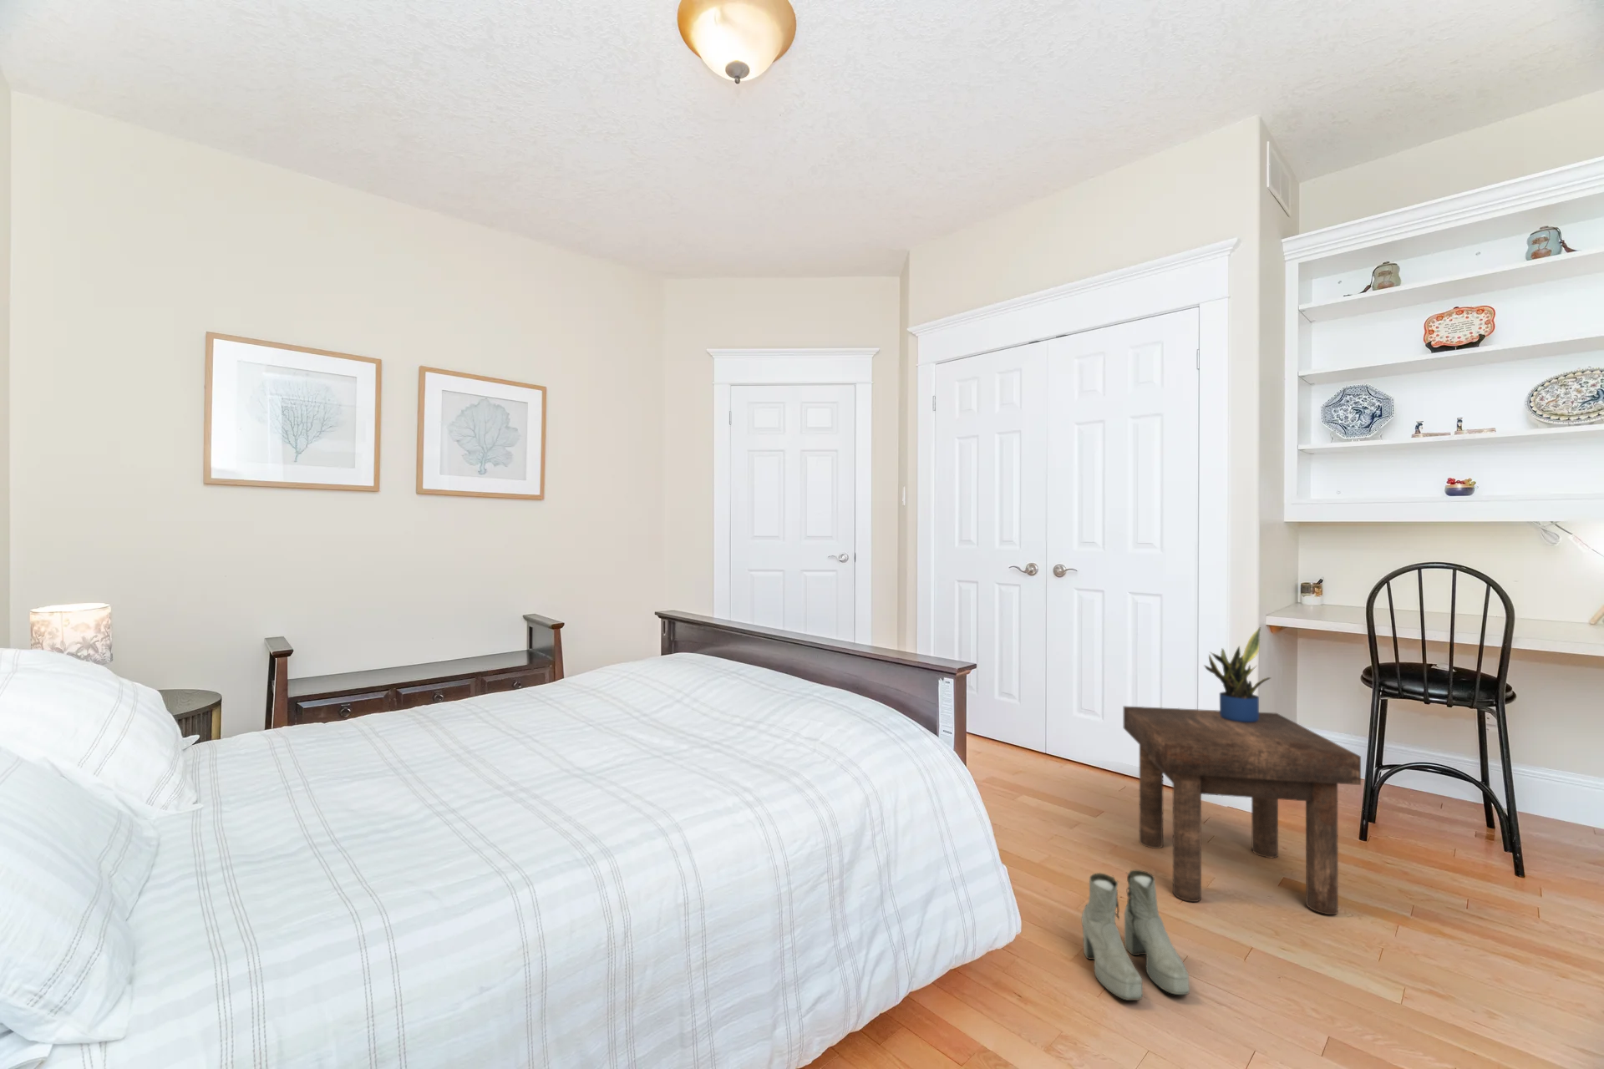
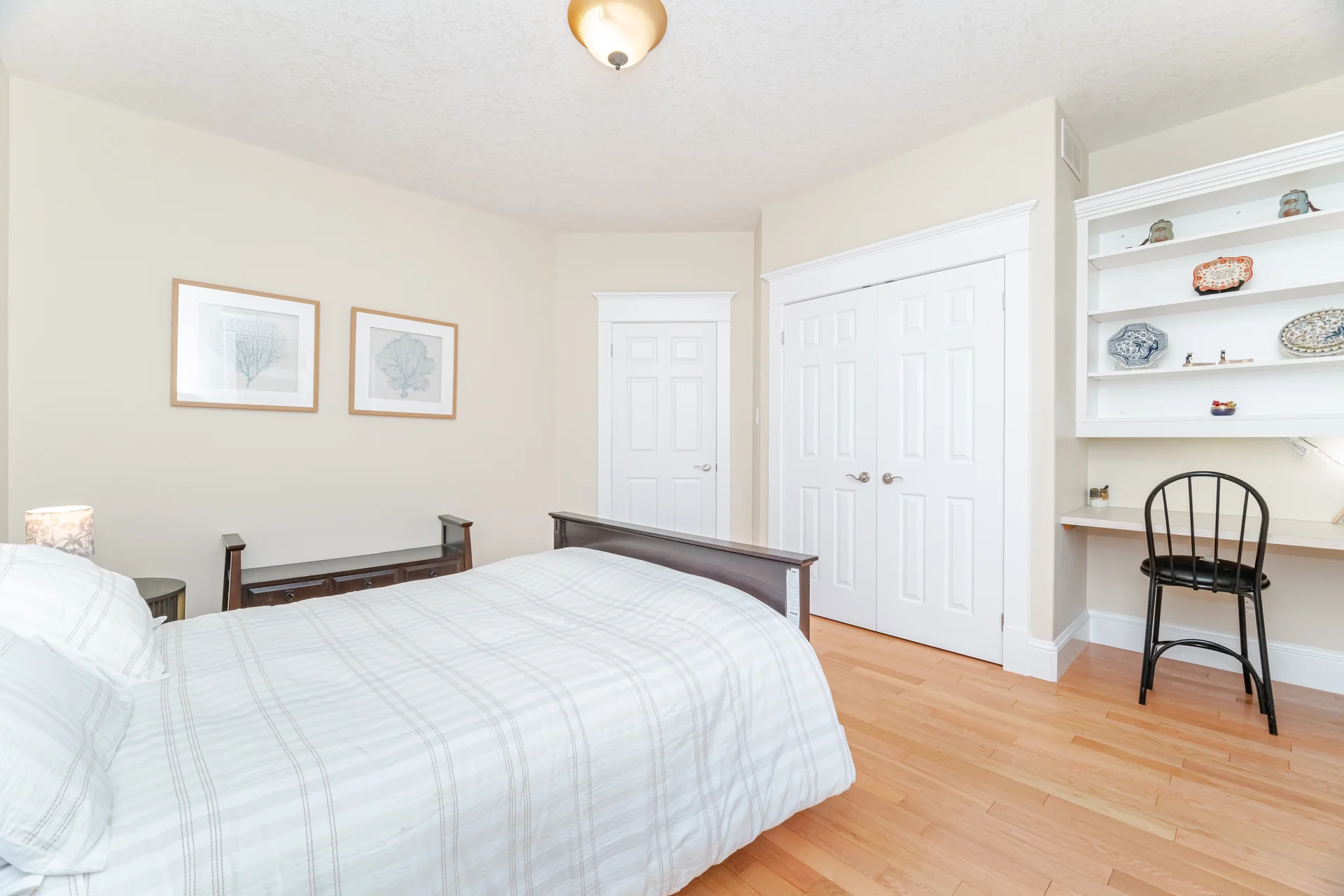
- boots (1131, 928)
- potted plant (1238, 672)
- stool (1227, 795)
